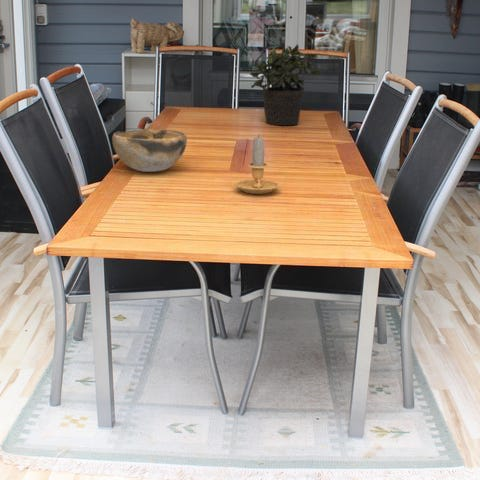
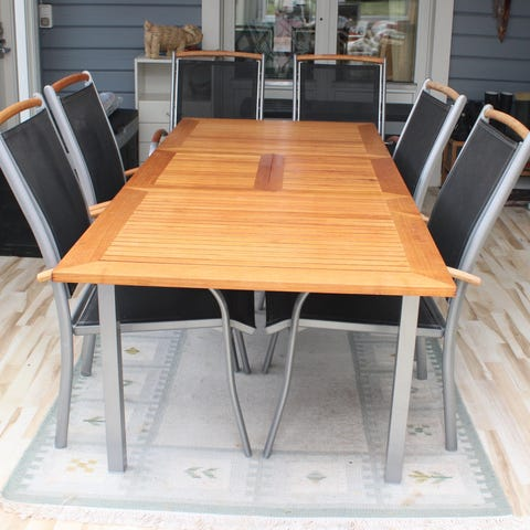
- potted plant (286, 84)
- candle (258, 164)
- decorative bowl (150, 152)
